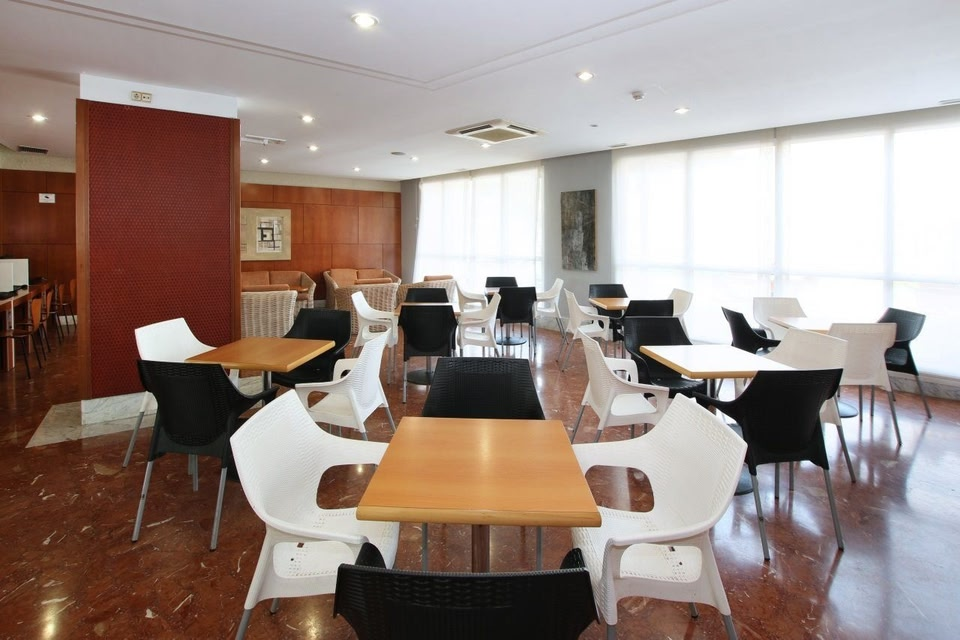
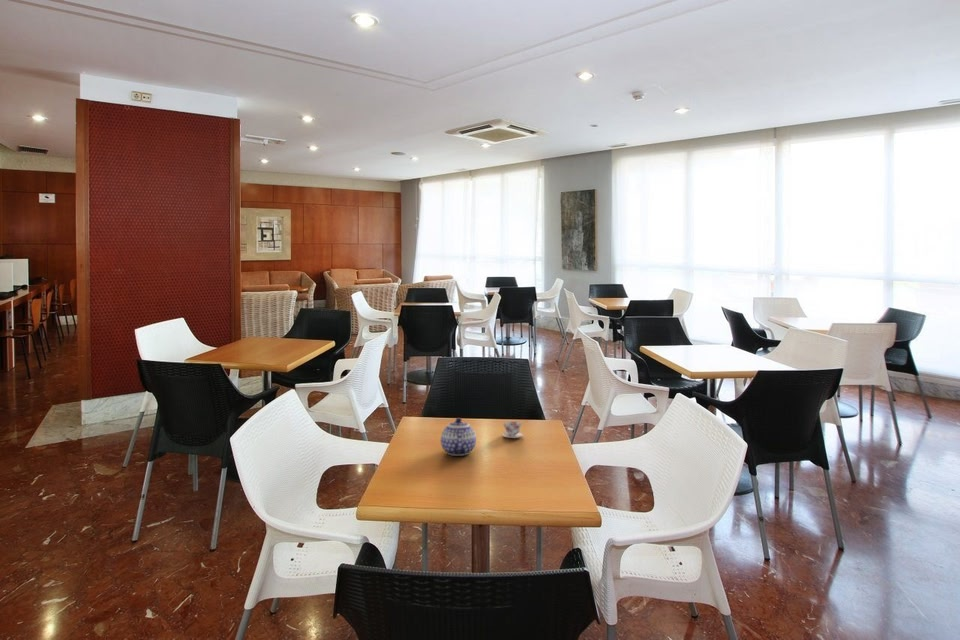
+ teacup (512, 429)
+ teapot (458, 435)
